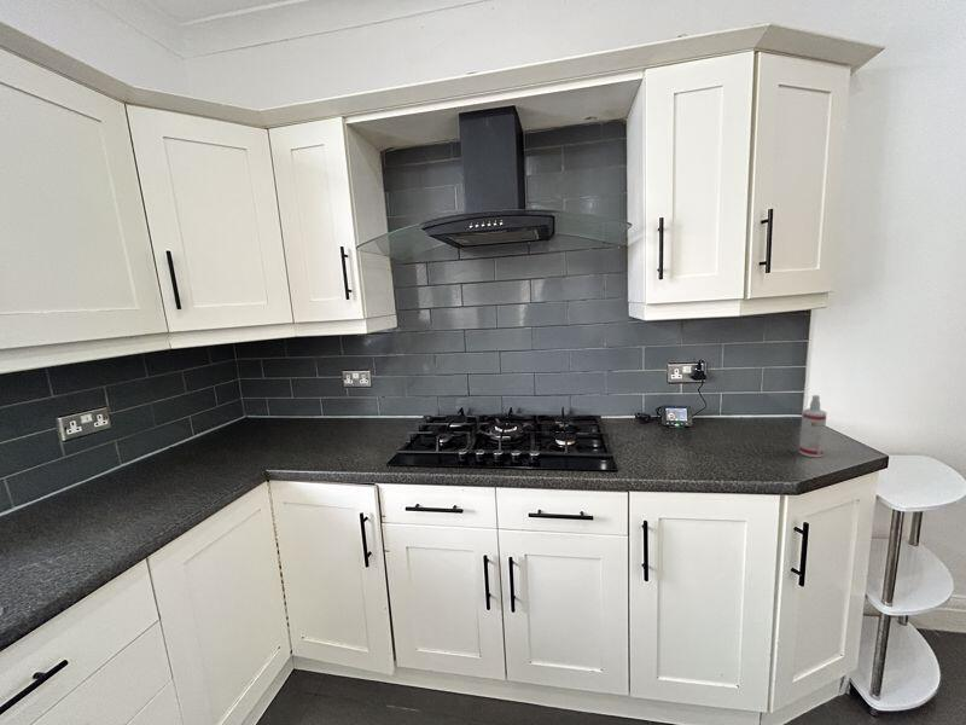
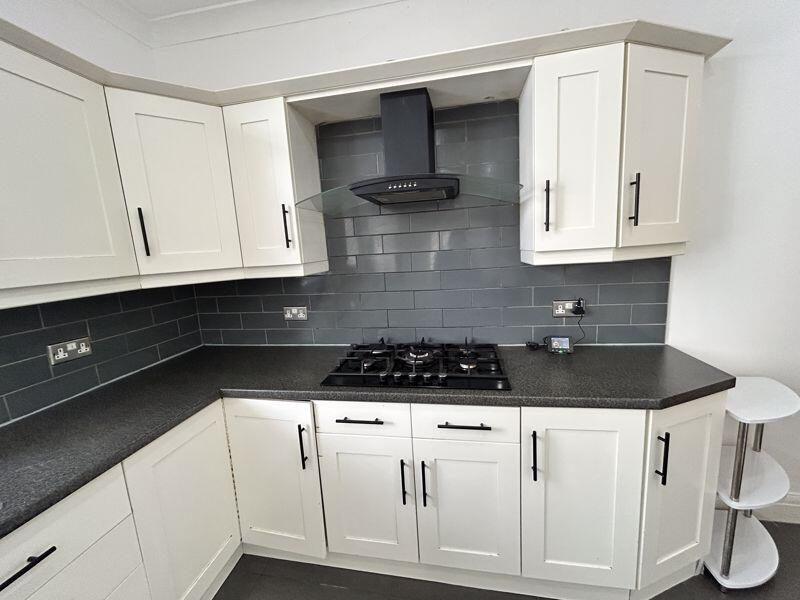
- spray bottle (813, 424)
